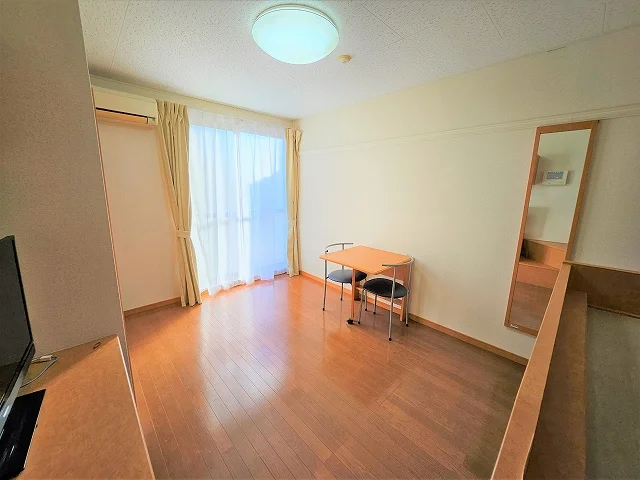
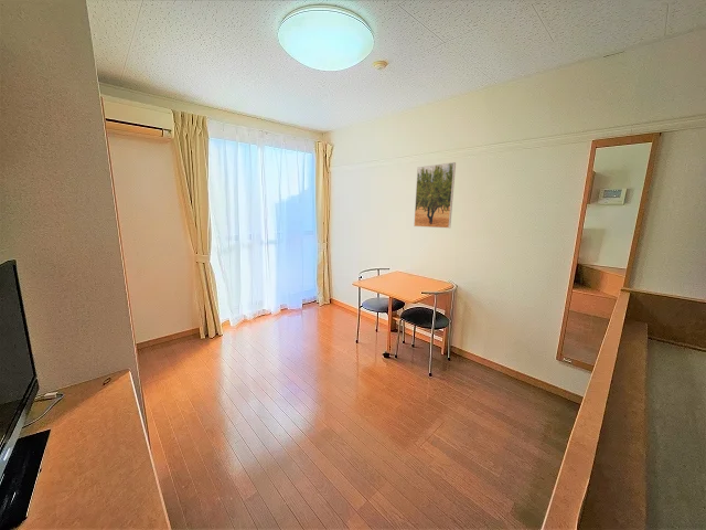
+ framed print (432, 197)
